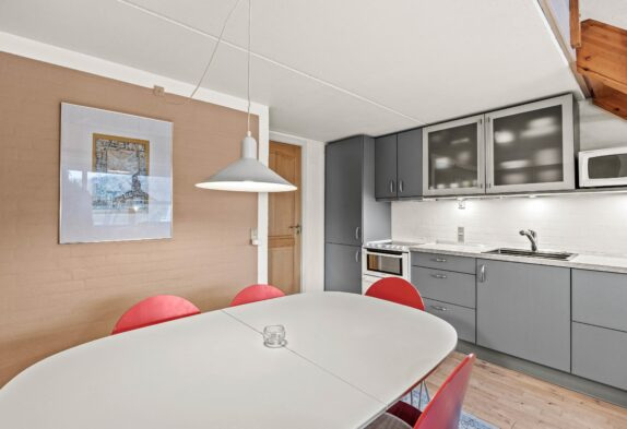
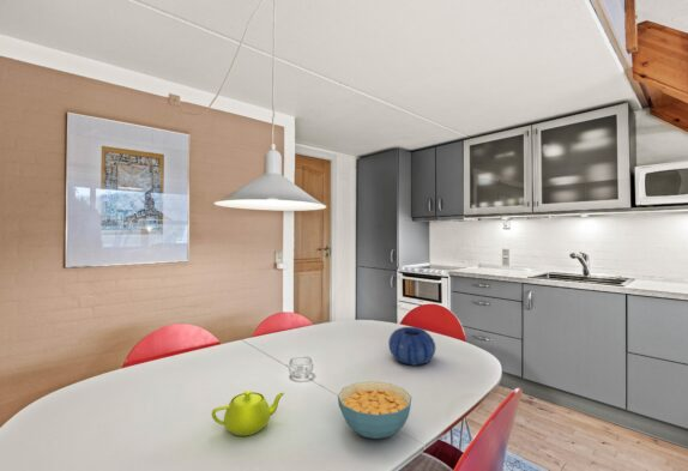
+ decorative bowl (411, 344)
+ cereal bowl (374, 413)
+ teapot (249, 409)
